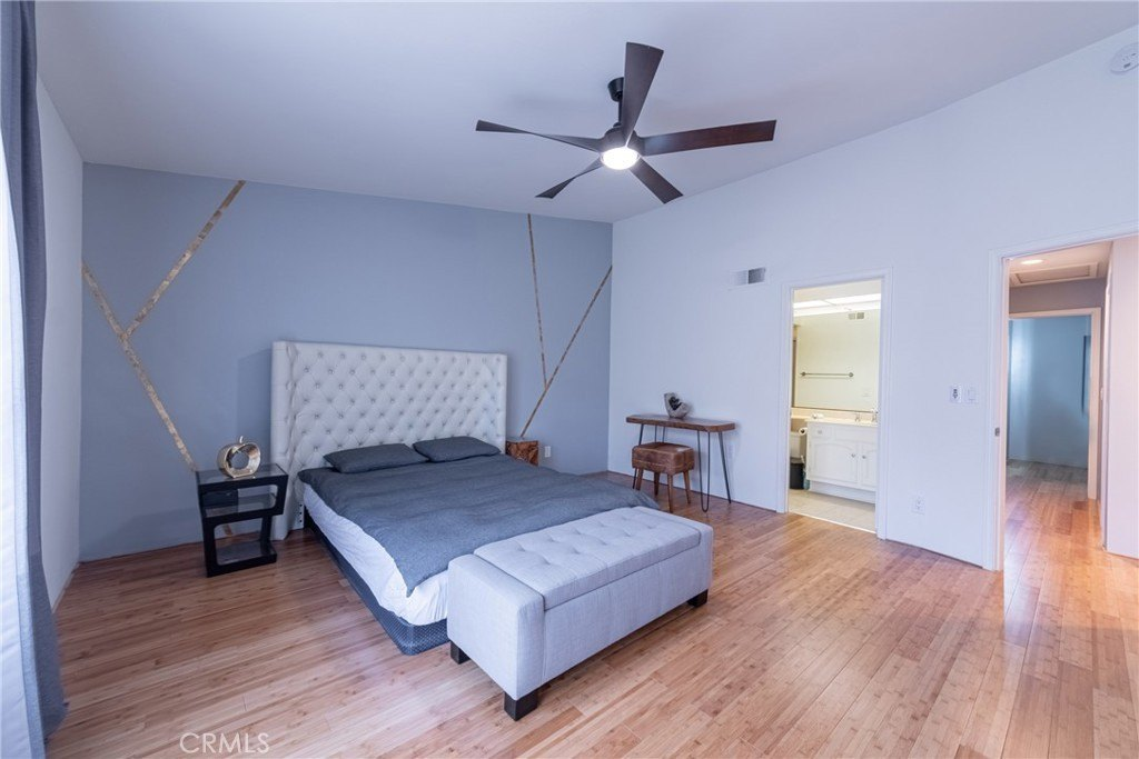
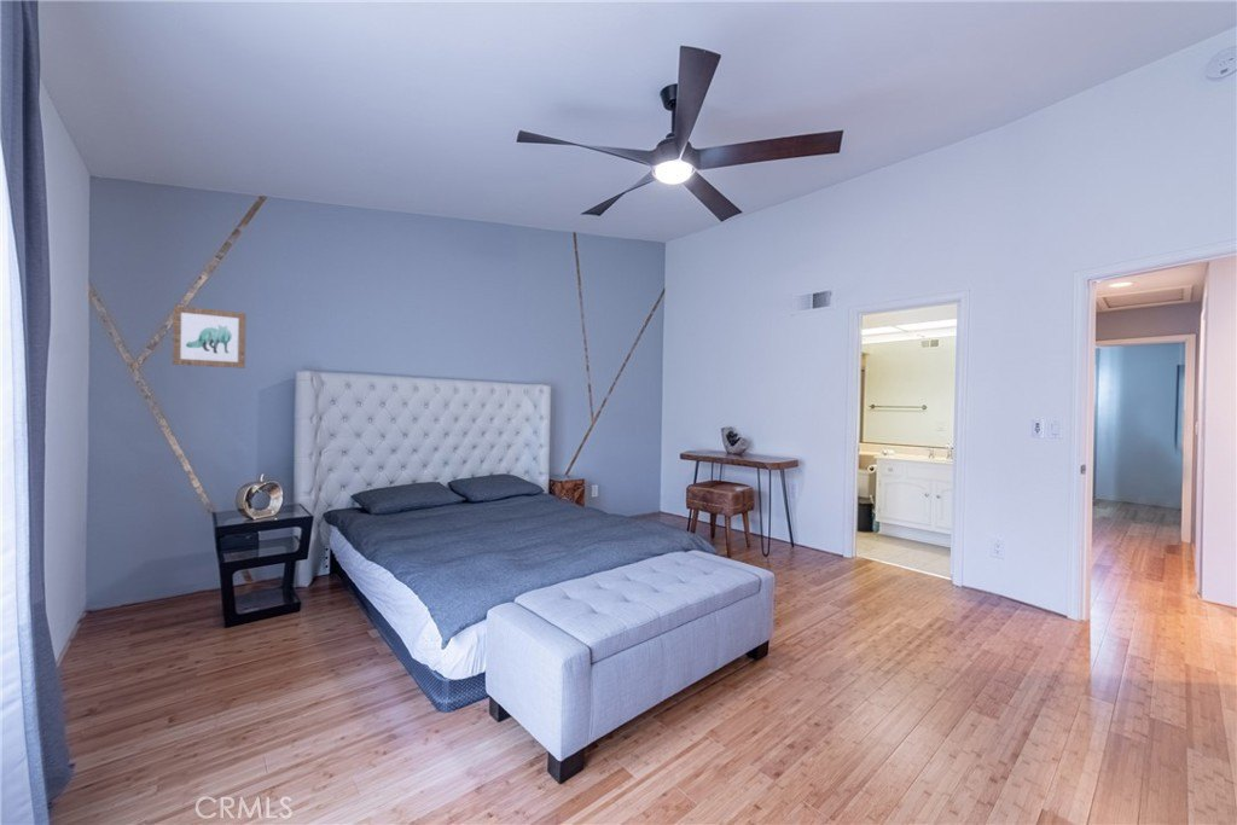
+ wall art (210, 337)
